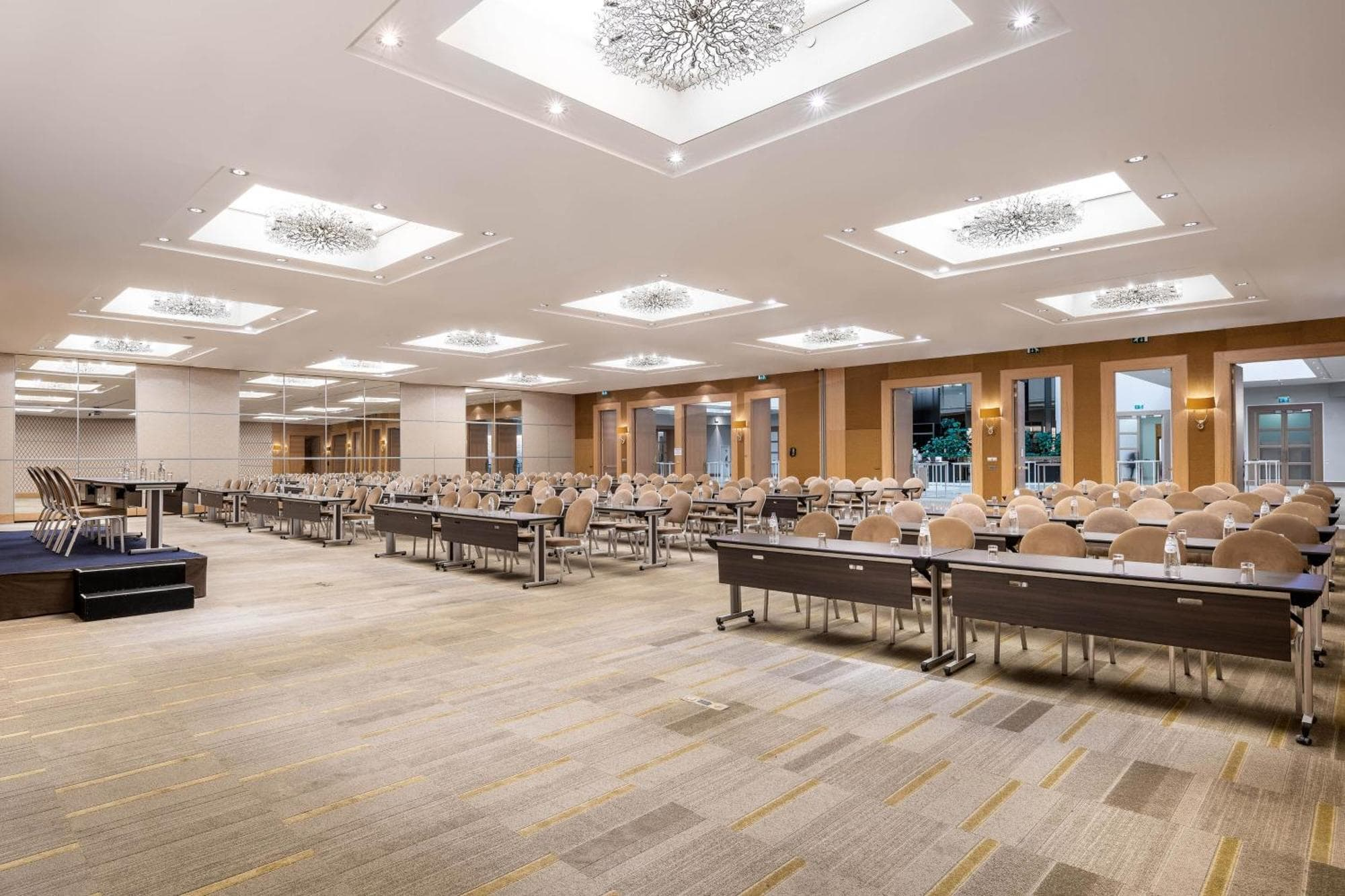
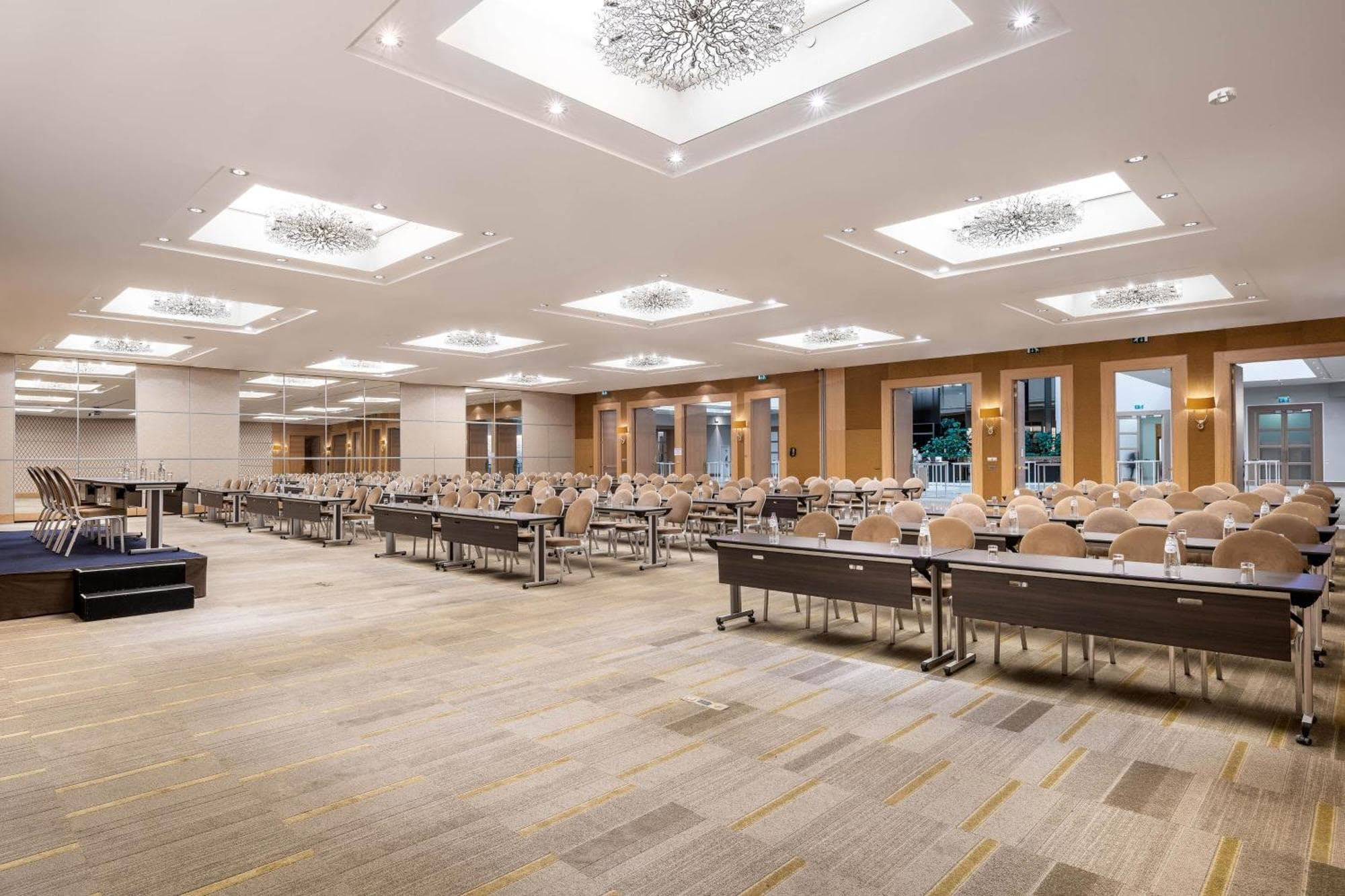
+ smoke detector (1222, 95)
